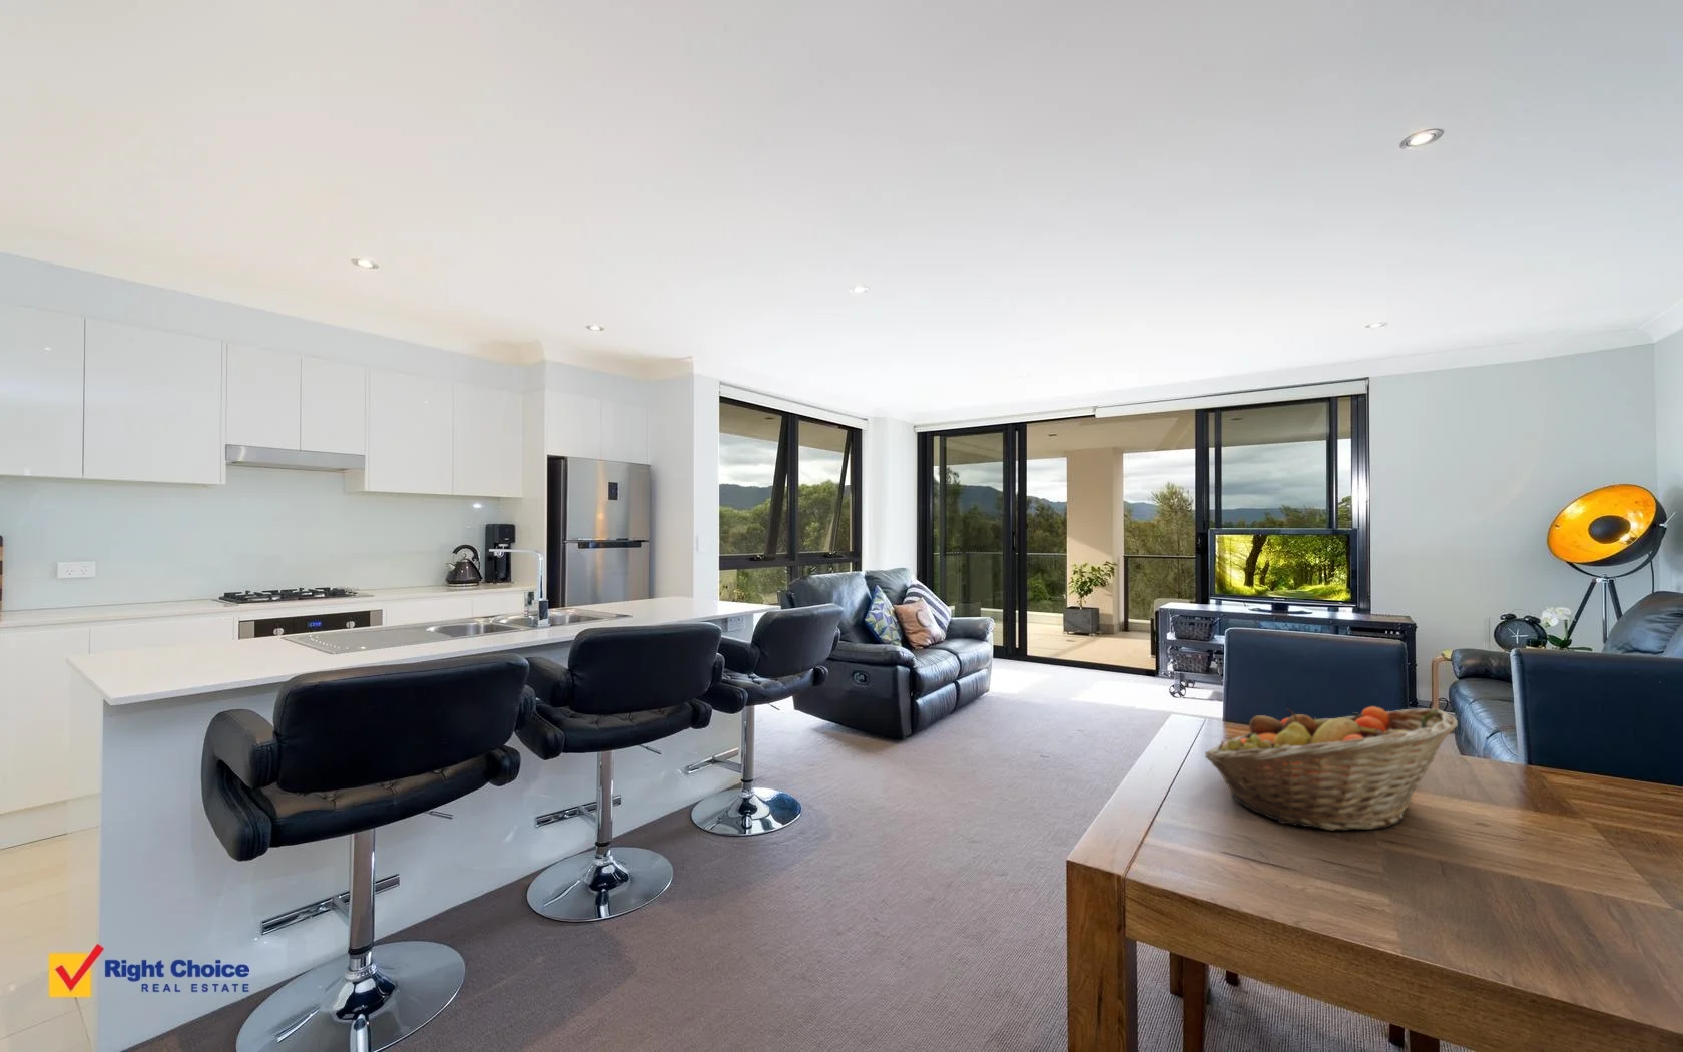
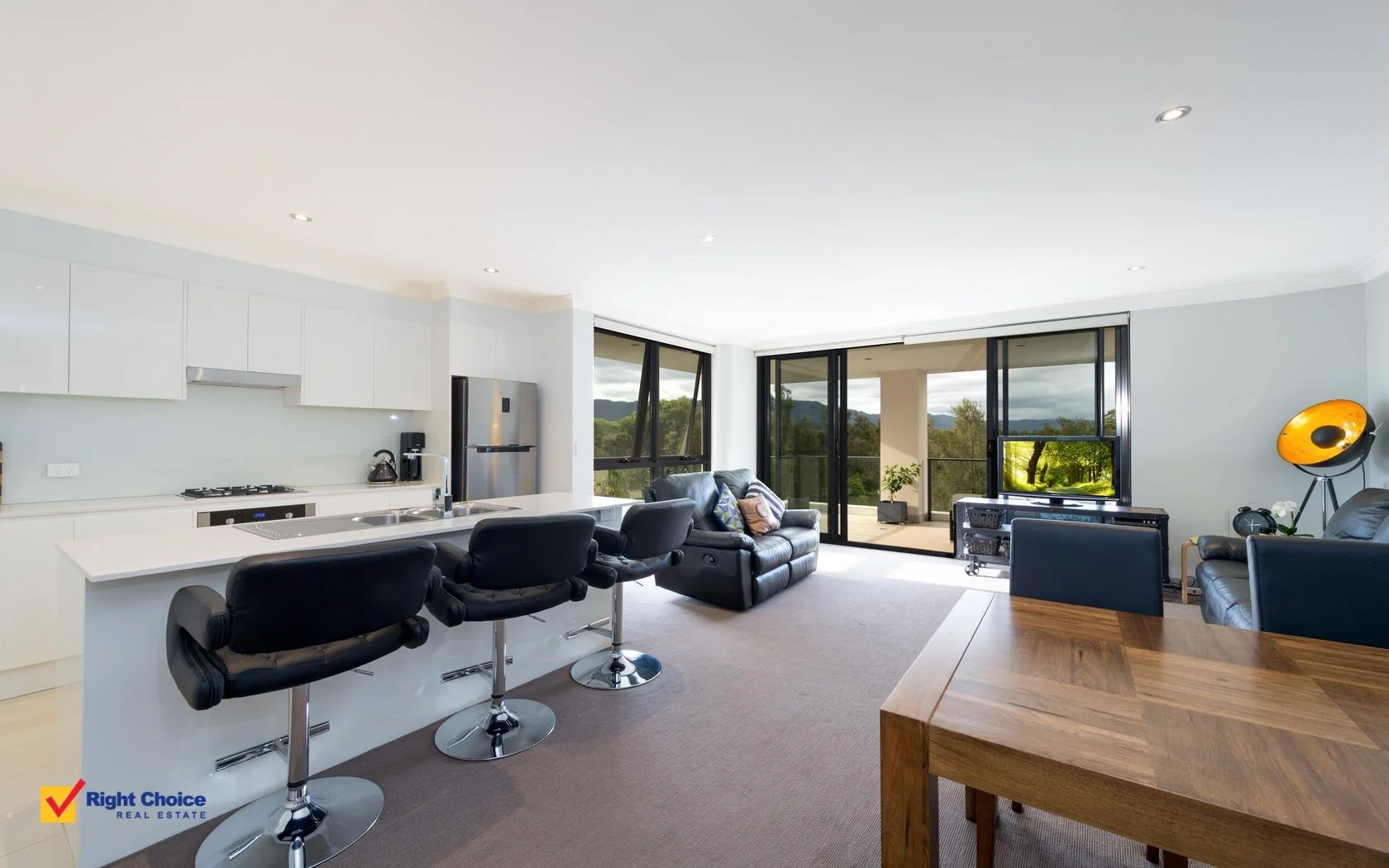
- fruit basket (1326, 754)
